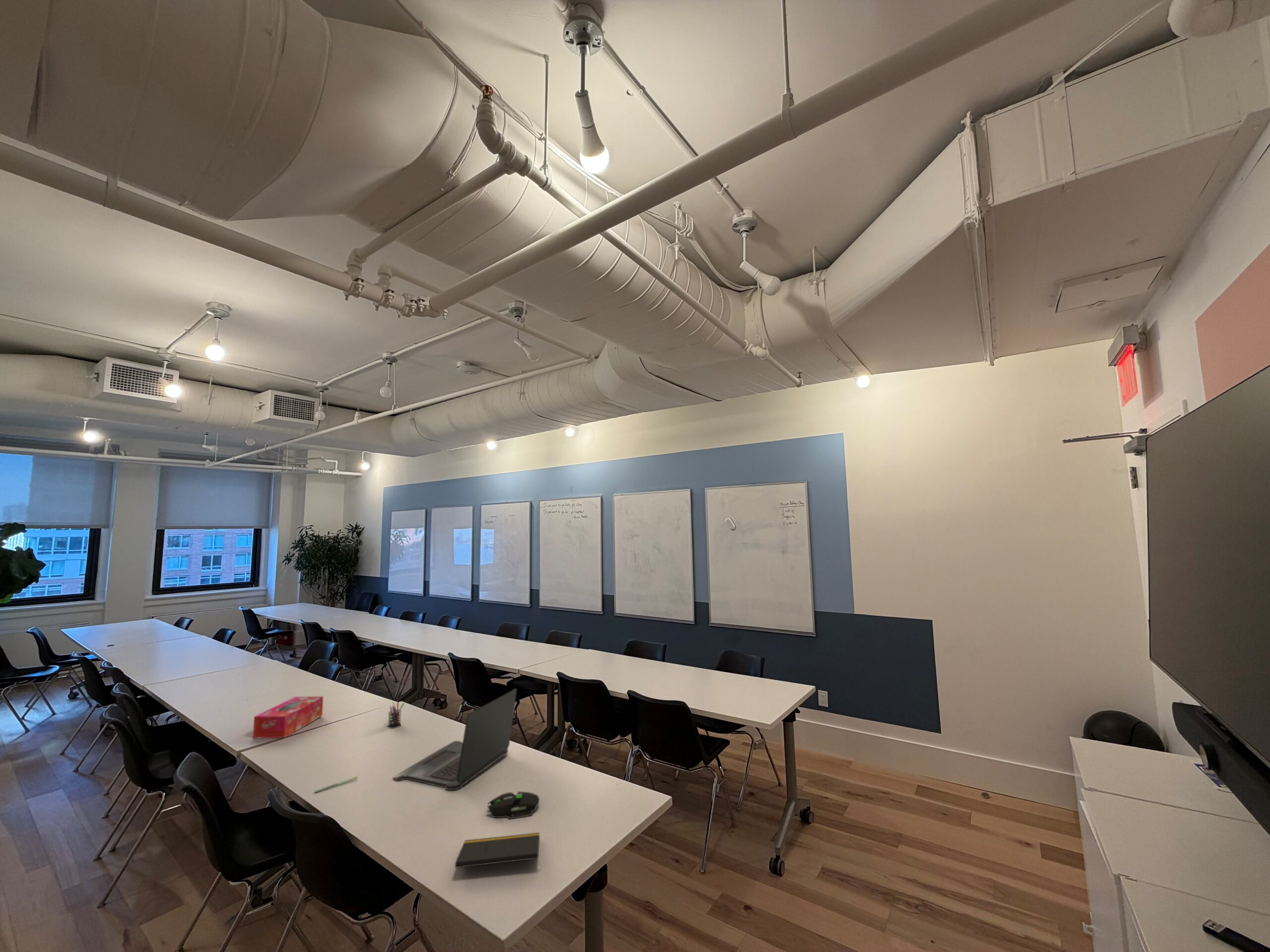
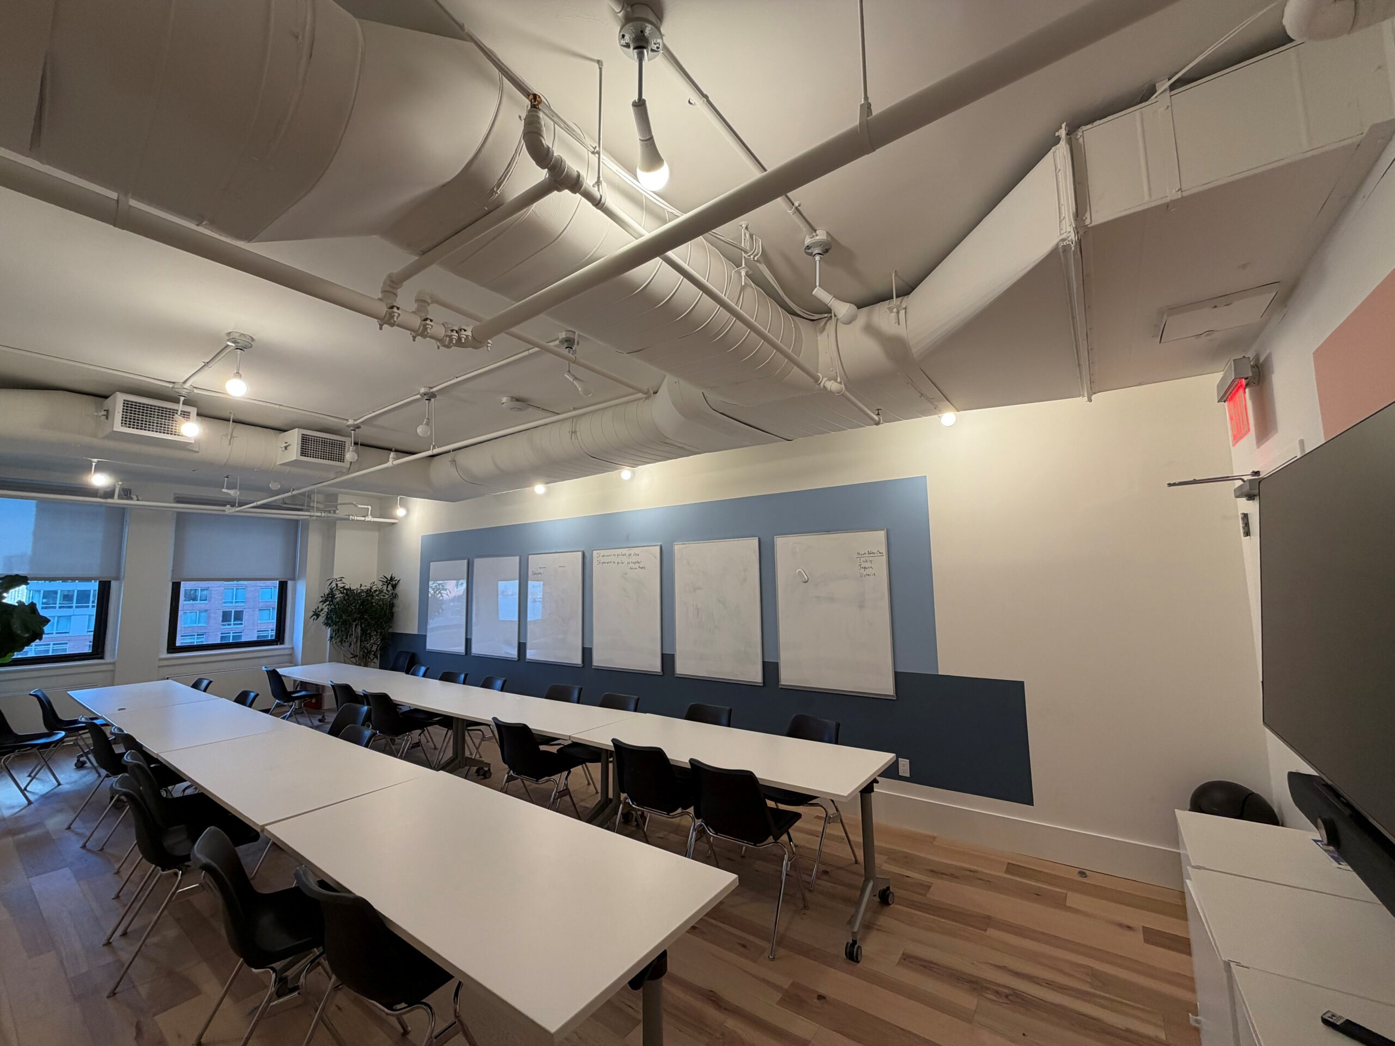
- notepad (500, 849)
- tissue box (290, 716)
- pen holder (396, 713)
- pen (336, 784)
- laptop (464, 731)
- mouse (513, 803)
